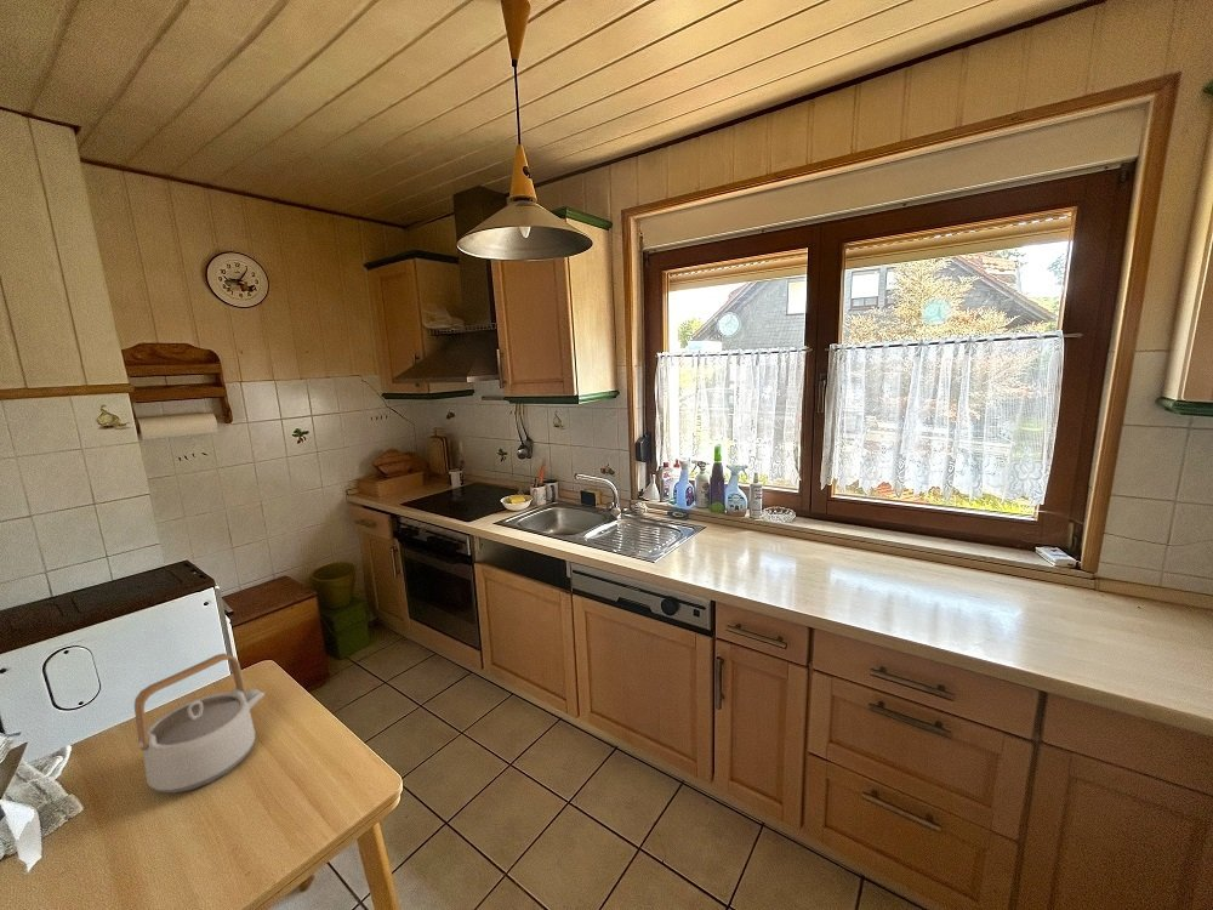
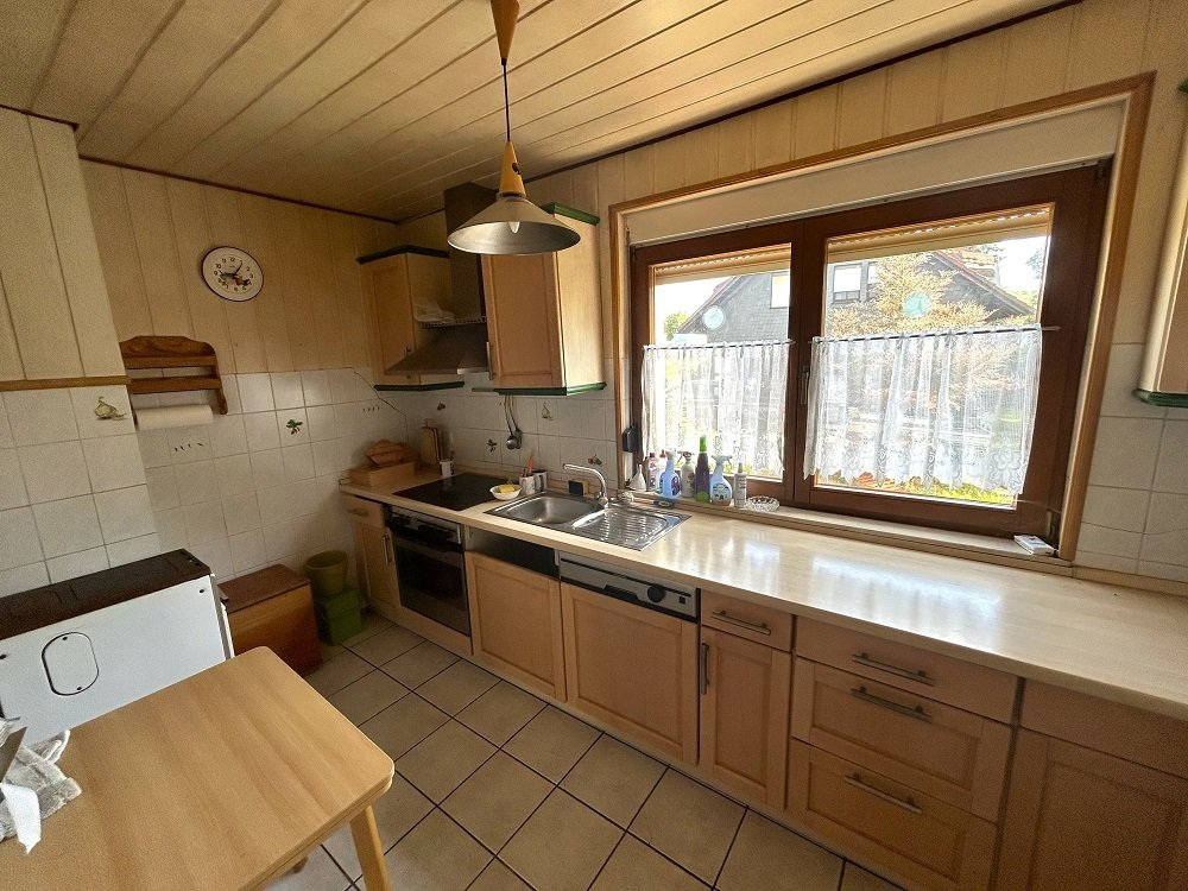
- teapot (206, 712)
